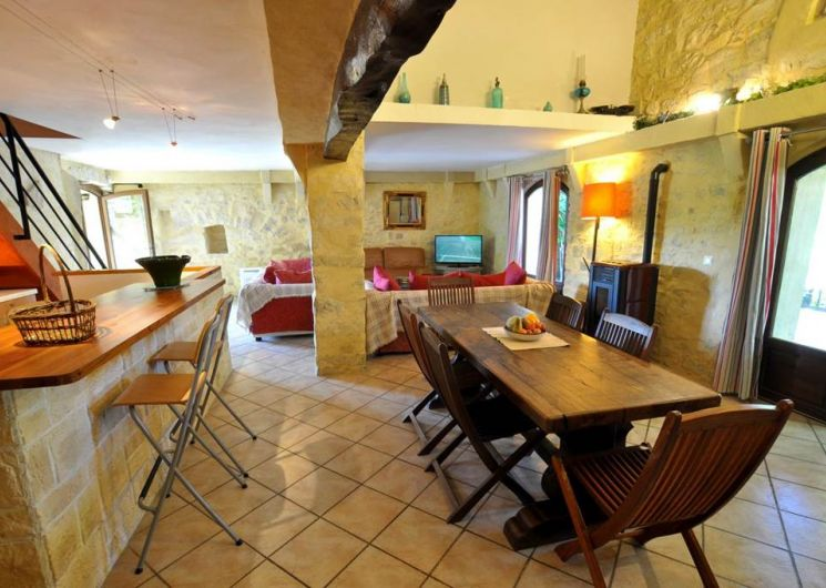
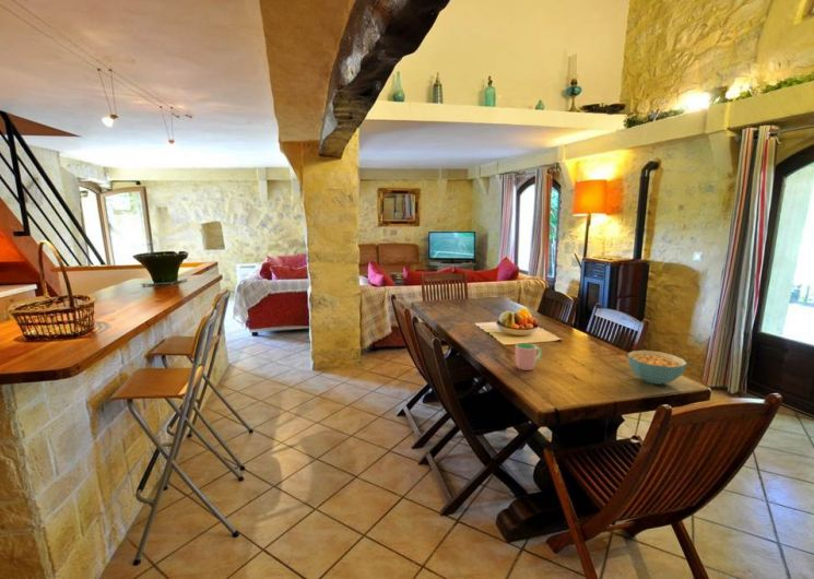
+ cup (528, 356)
+ cereal bowl (654, 369)
